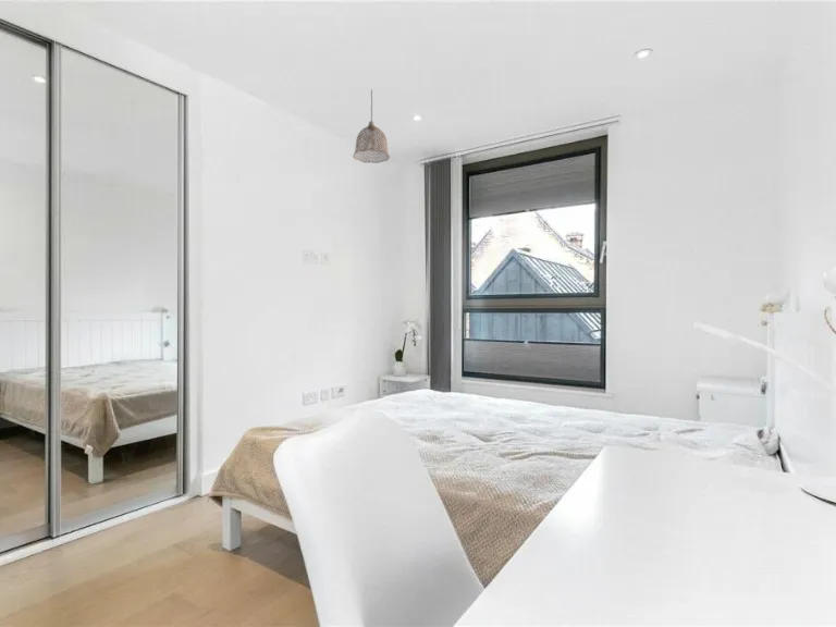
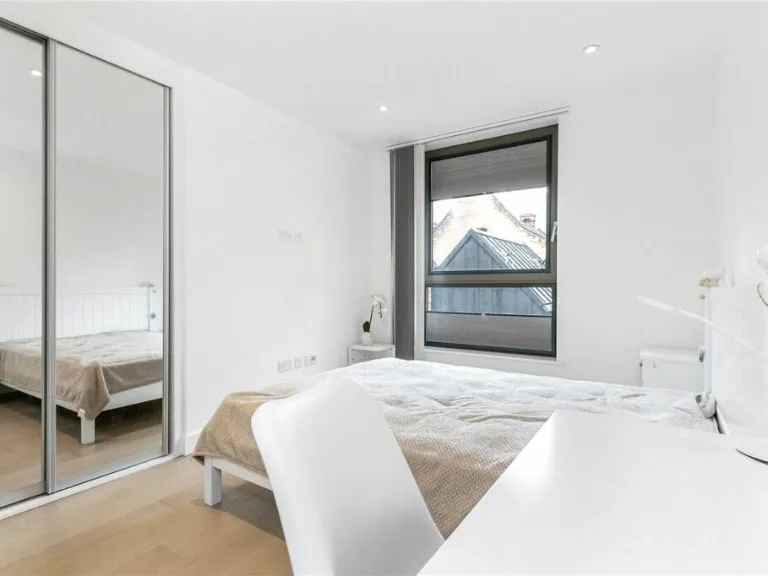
- pendant lamp (371, 123)
